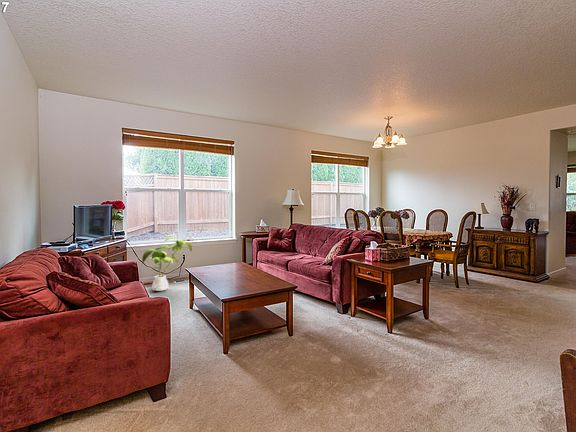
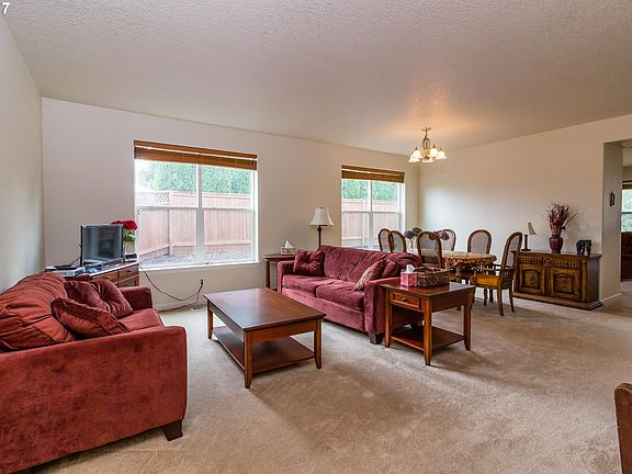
- house plant (169, 262)
